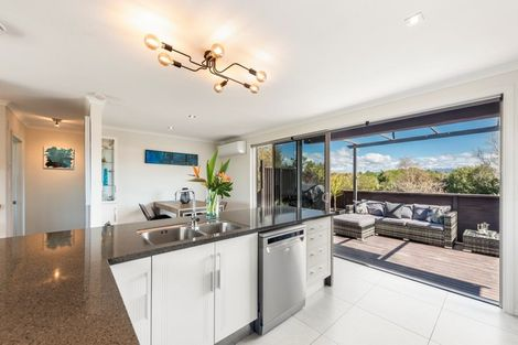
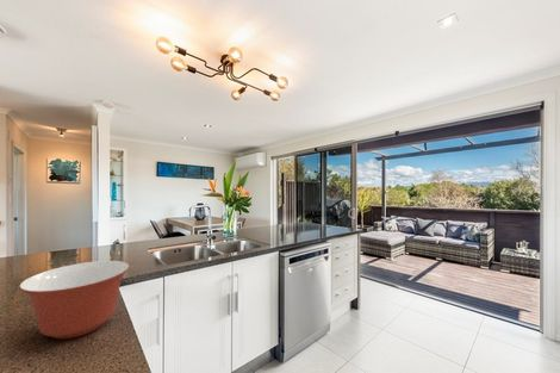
+ mixing bowl (80, 299)
